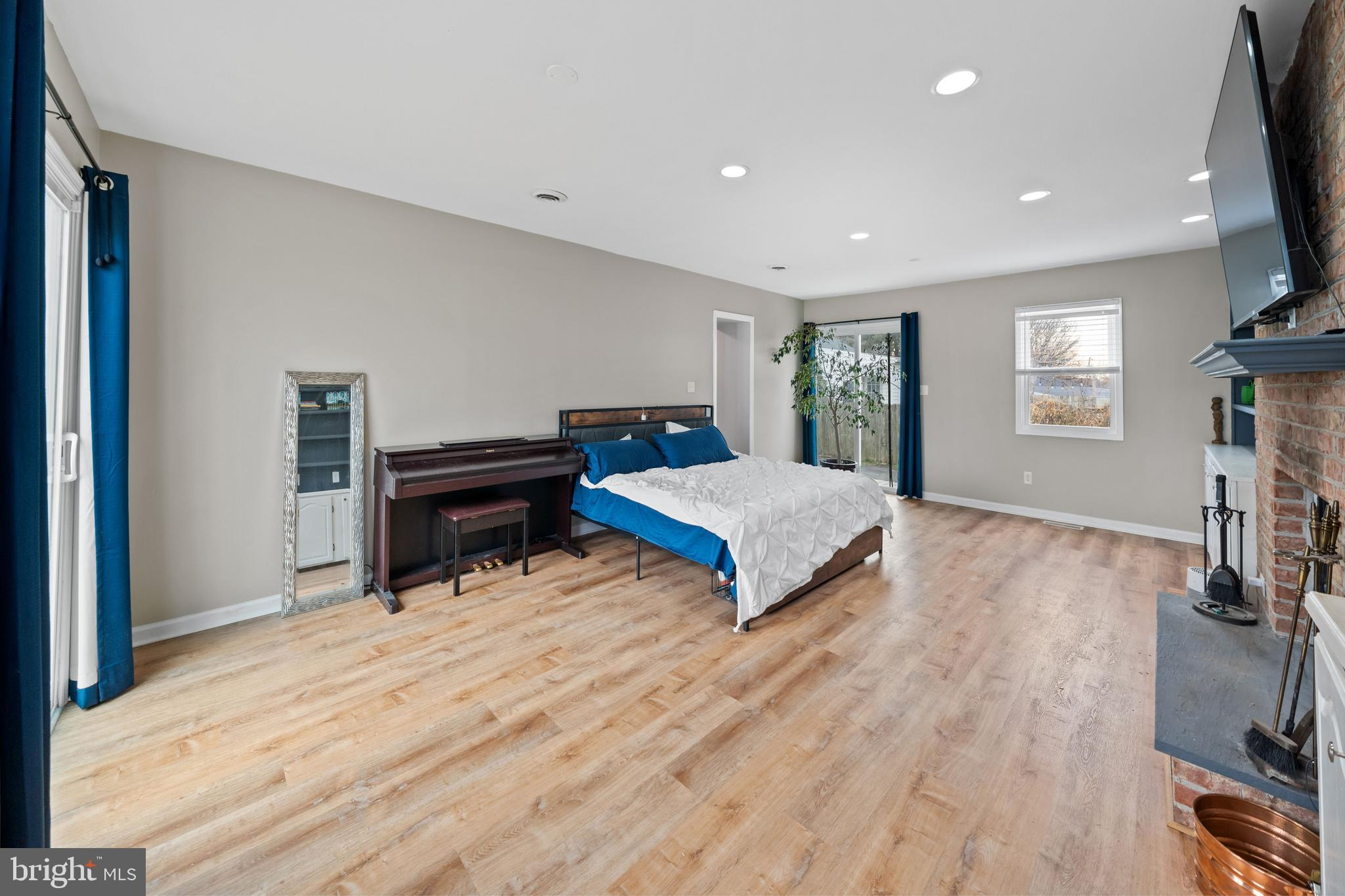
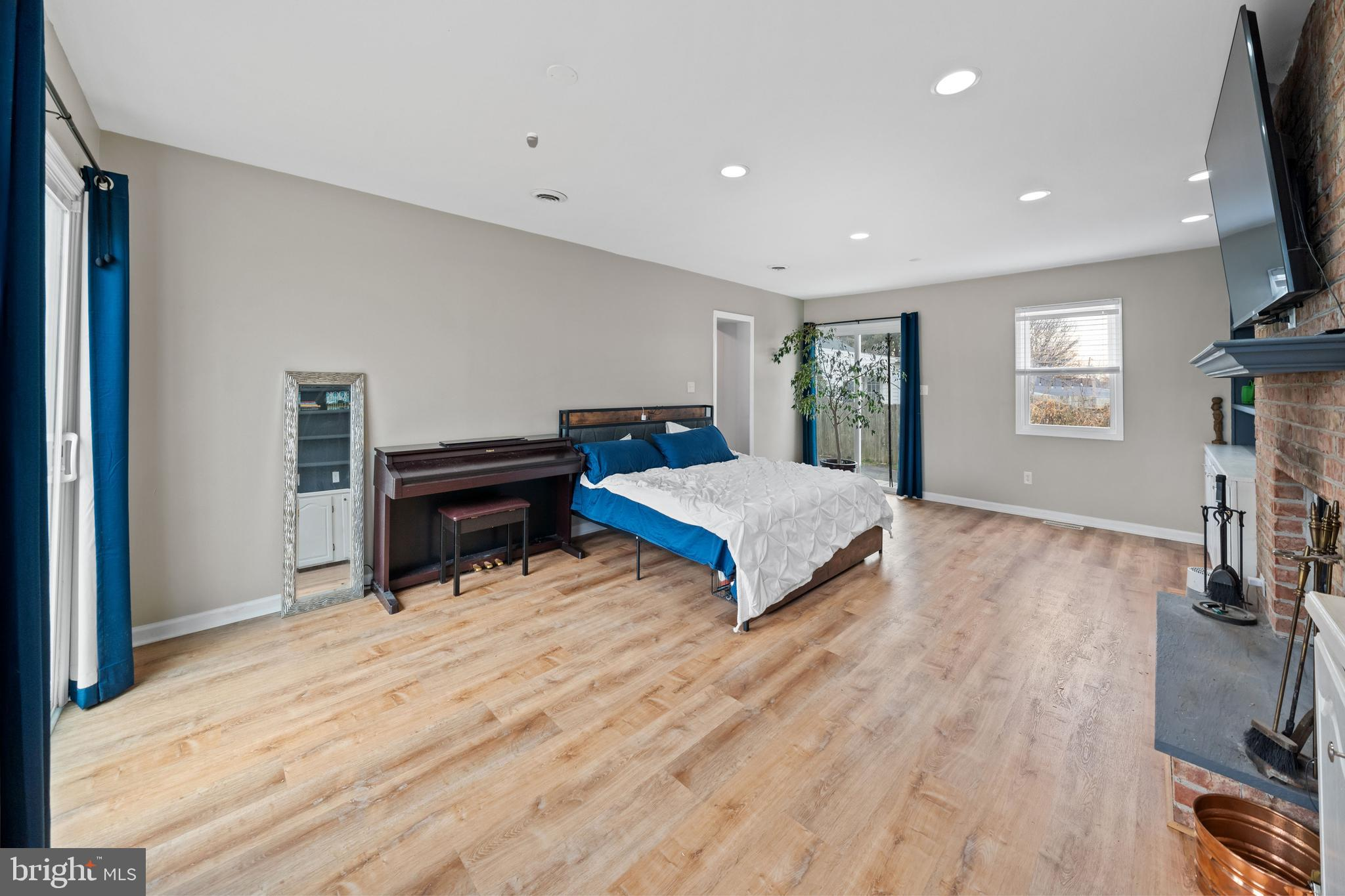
+ smoke detector (532, 141)
